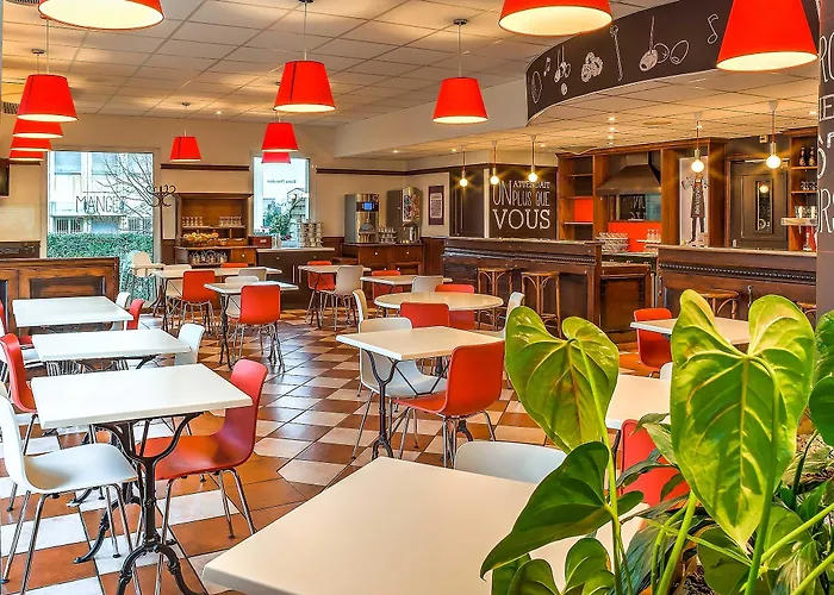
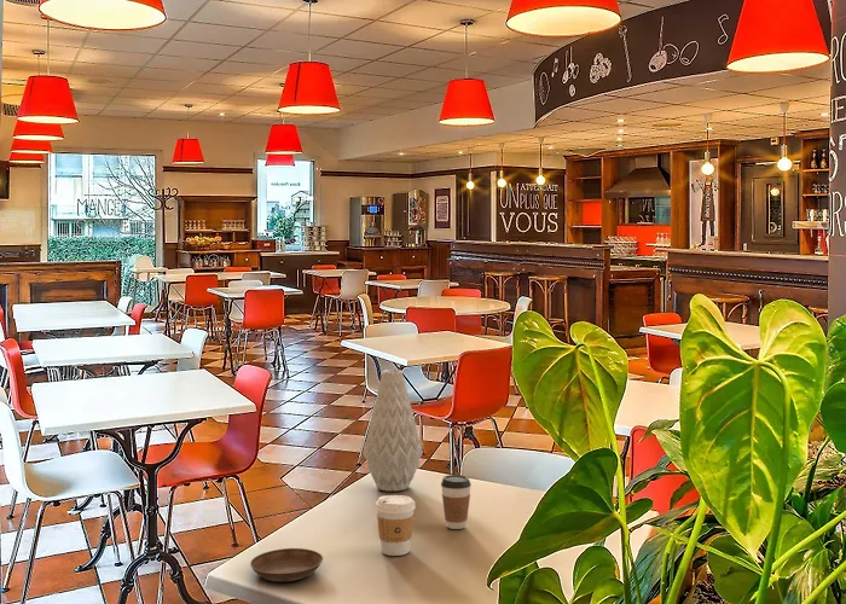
+ coffee cup (395, 524)
+ vase (393, 429)
+ saucer (286, 565)
+ coffee cup (456, 501)
